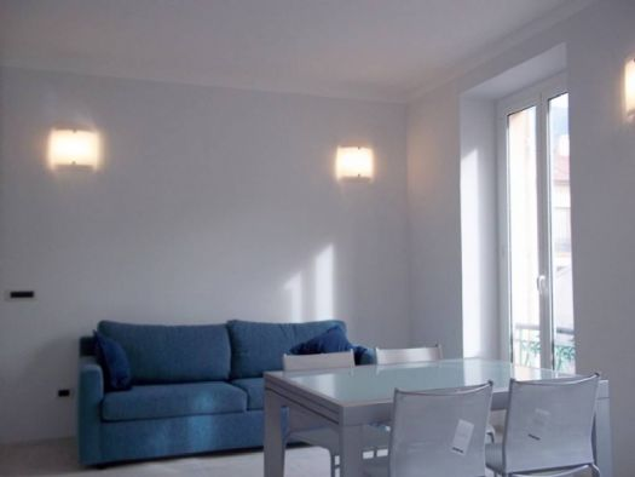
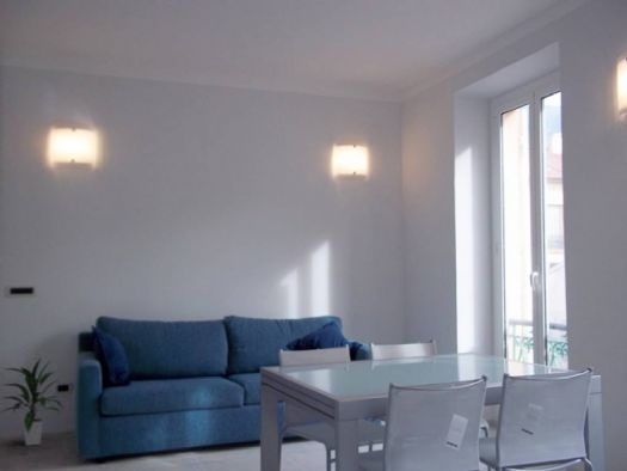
+ indoor plant (31, 400)
